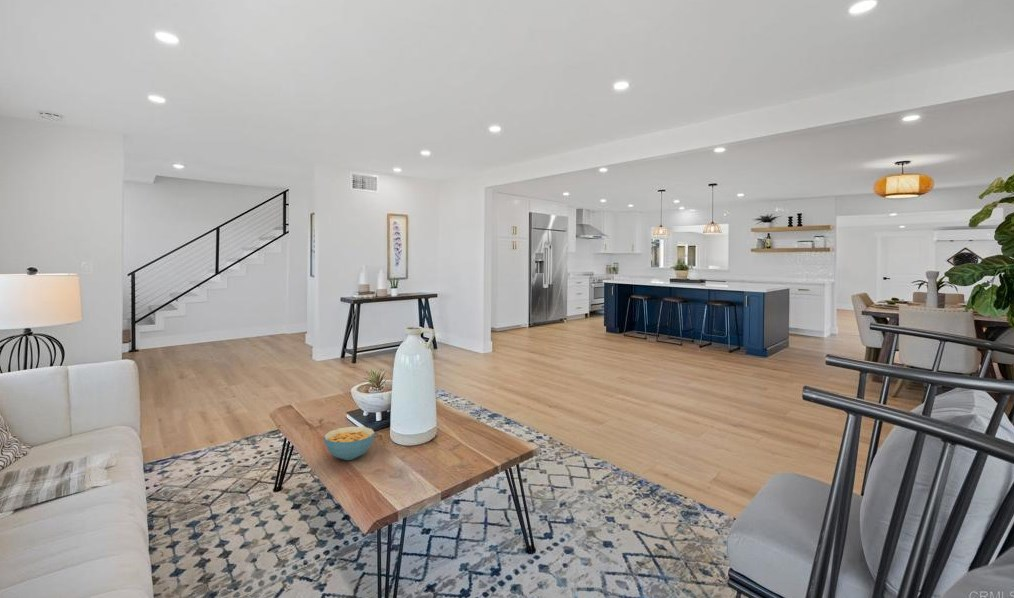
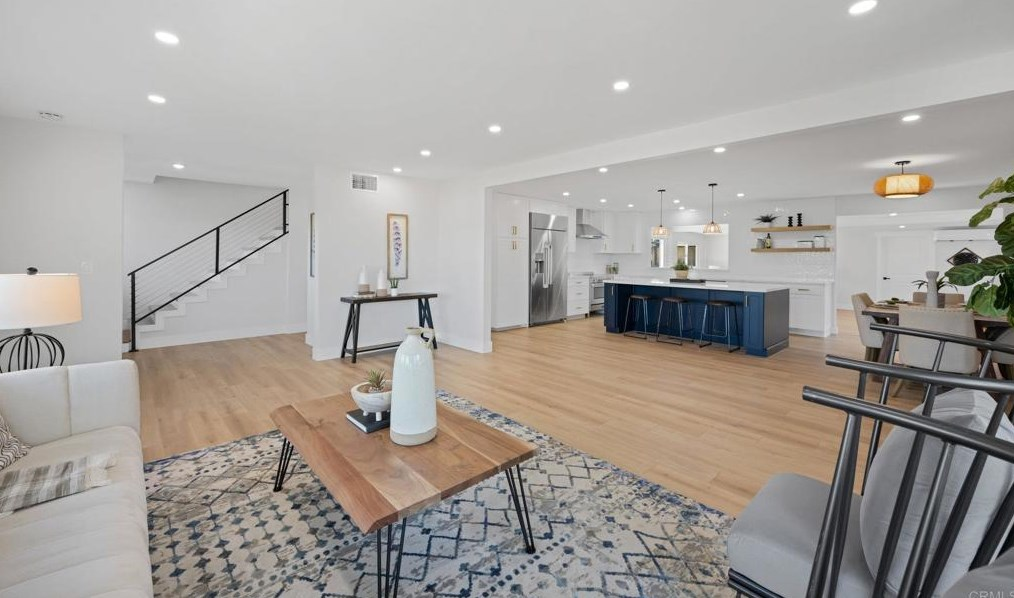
- cereal bowl (349, 445)
